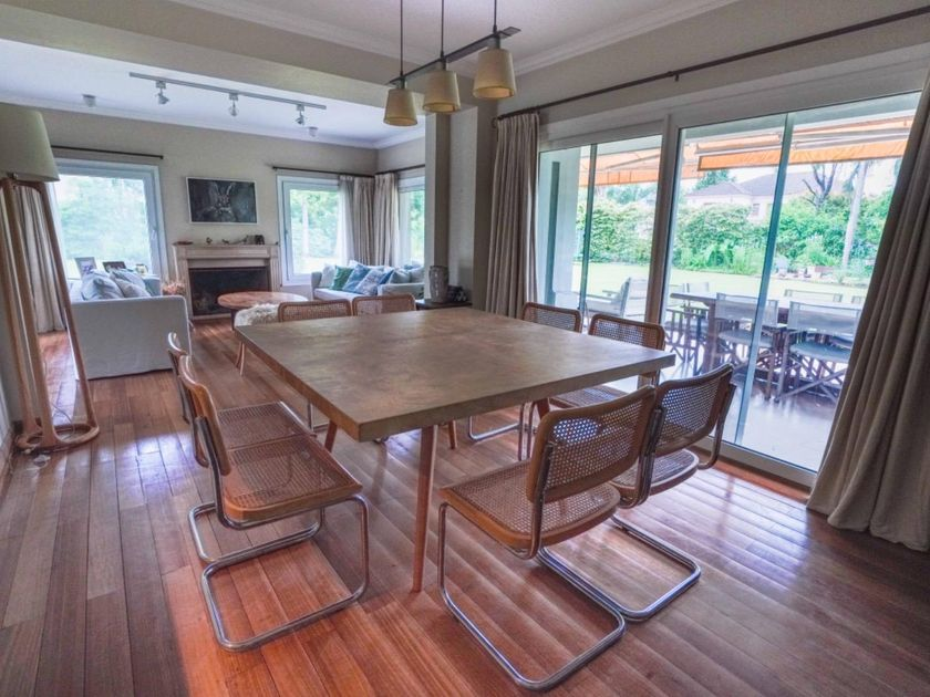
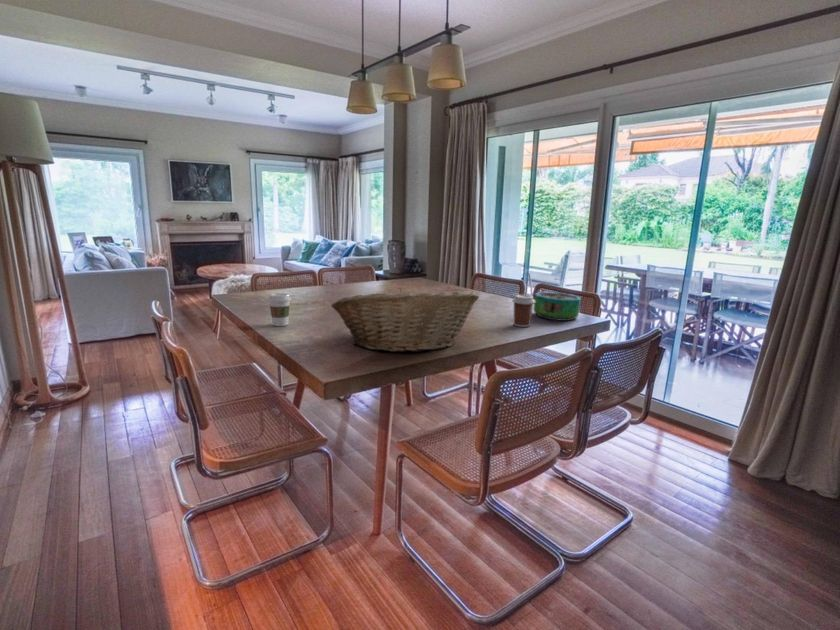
+ decorative bowl (556, 305)
+ fruit basket (406, 313)
+ coffee cup (522, 310)
+ coffee cup (279, 309)
